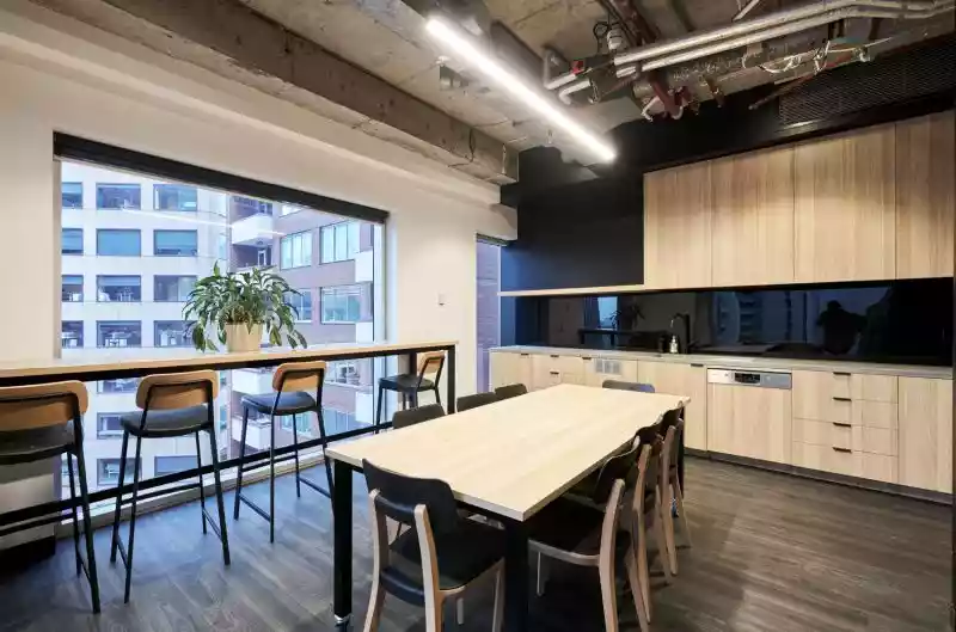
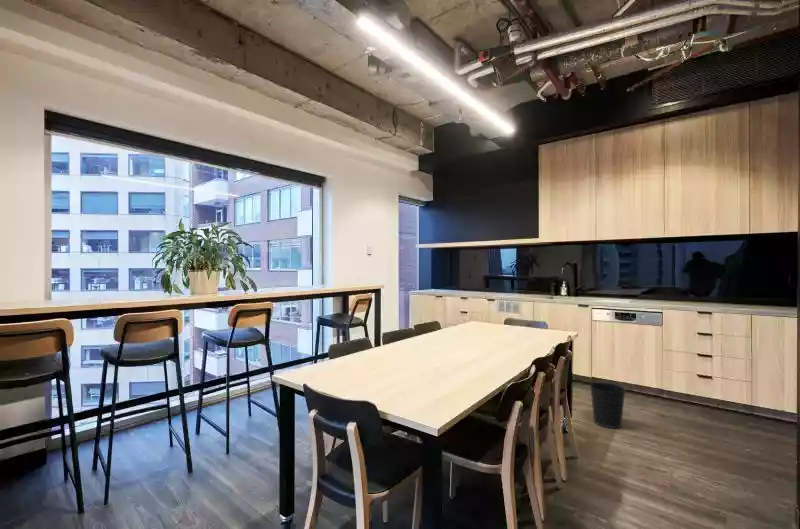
+ wastebasket (607, 405)
